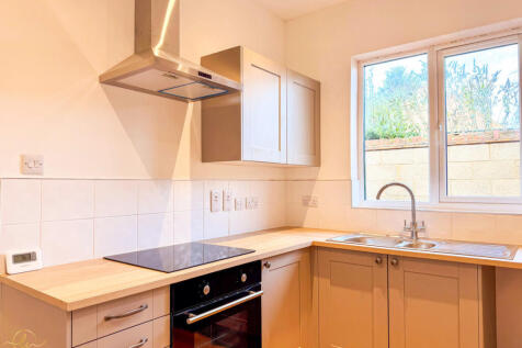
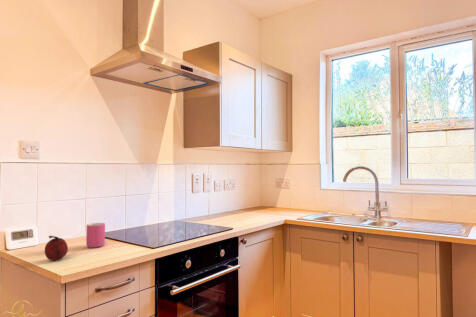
+ fruit (55, 247)
+ mug (94, 234)
